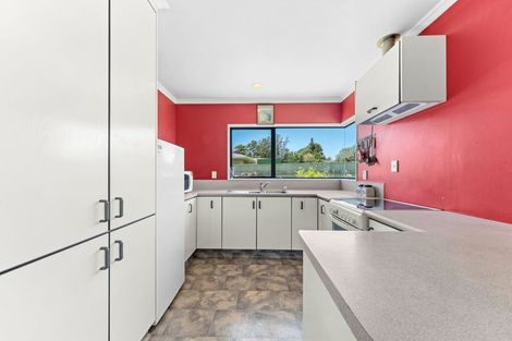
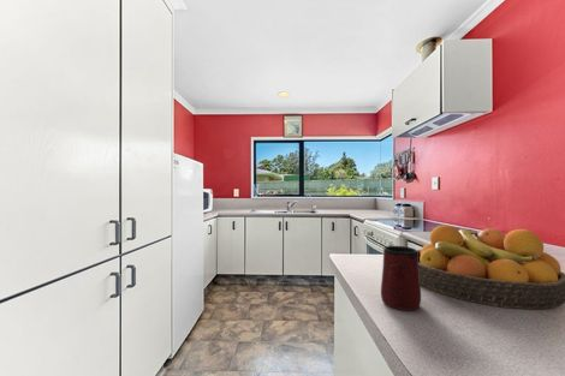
+ mug (398, 277)
+ fruit bowl (476, 253)
